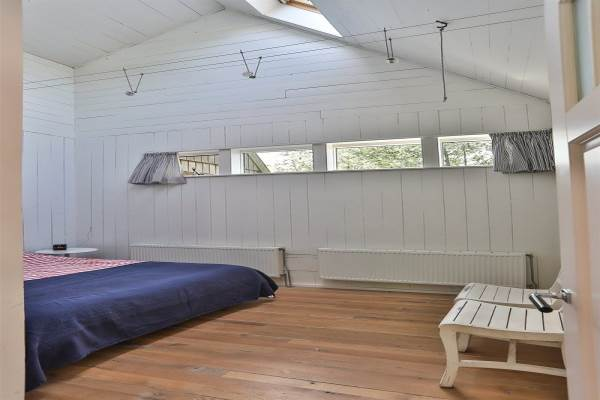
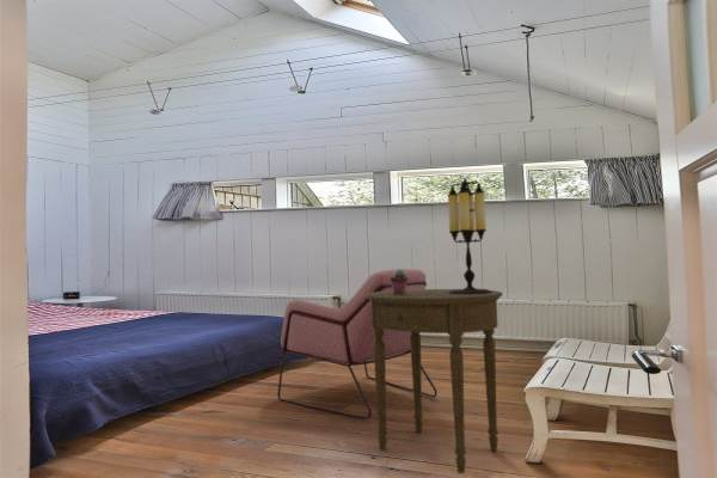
+ table lamp (467, 234)
+ potted succulent (399, 281)
+ armchair (360, 332)
+ side table (421, 373)
